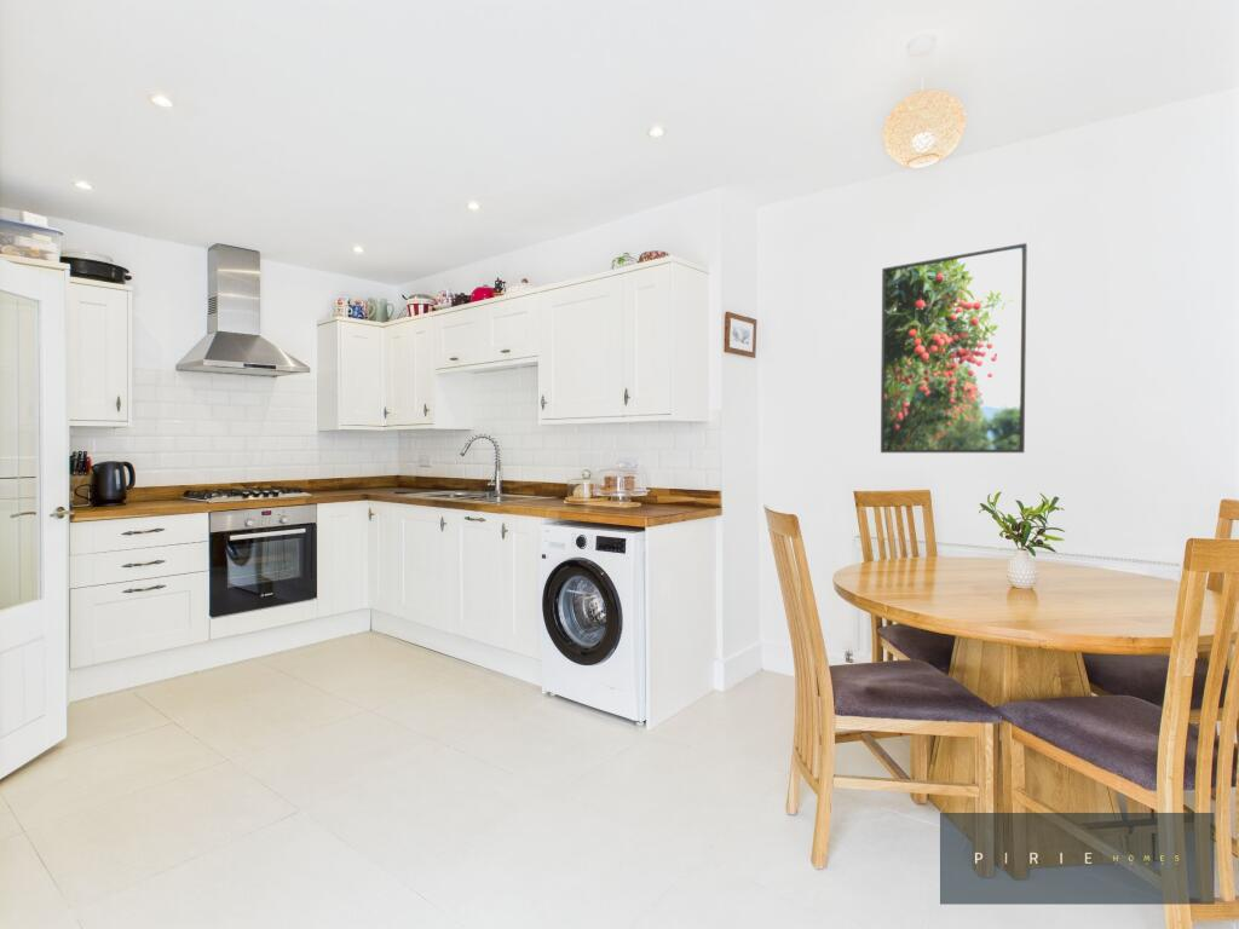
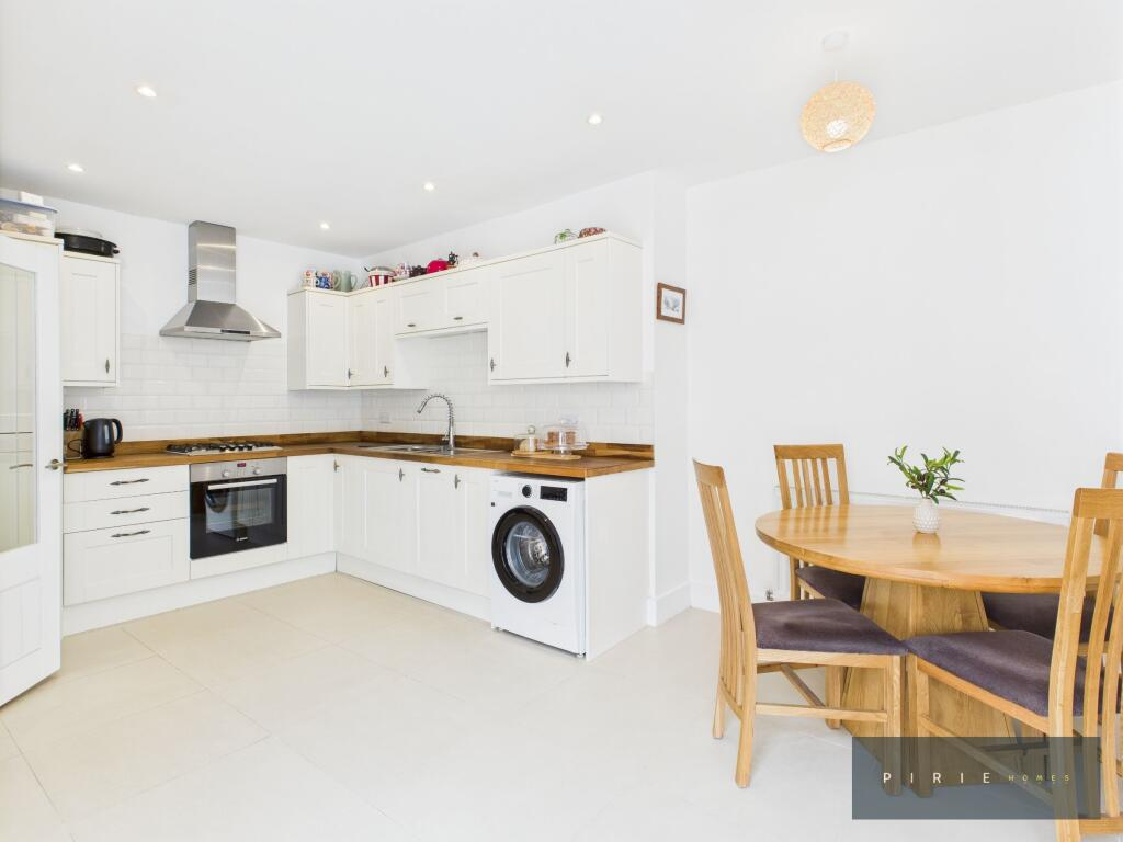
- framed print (949, 354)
